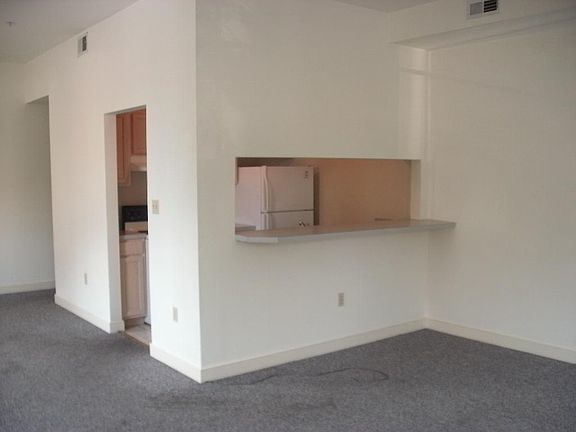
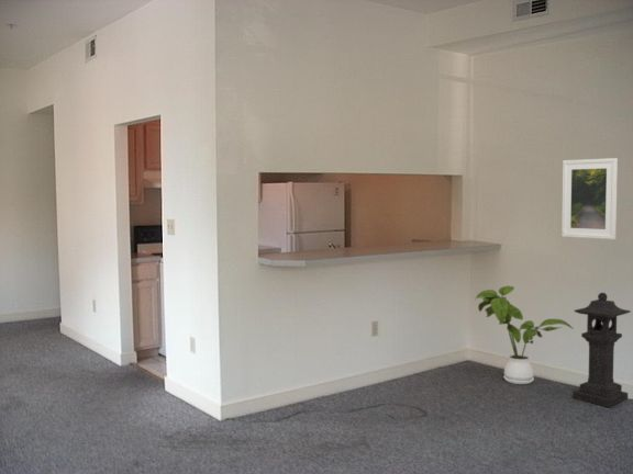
+ house plant (513, 335)
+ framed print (588, 199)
+ stone lantern (601, 346)
